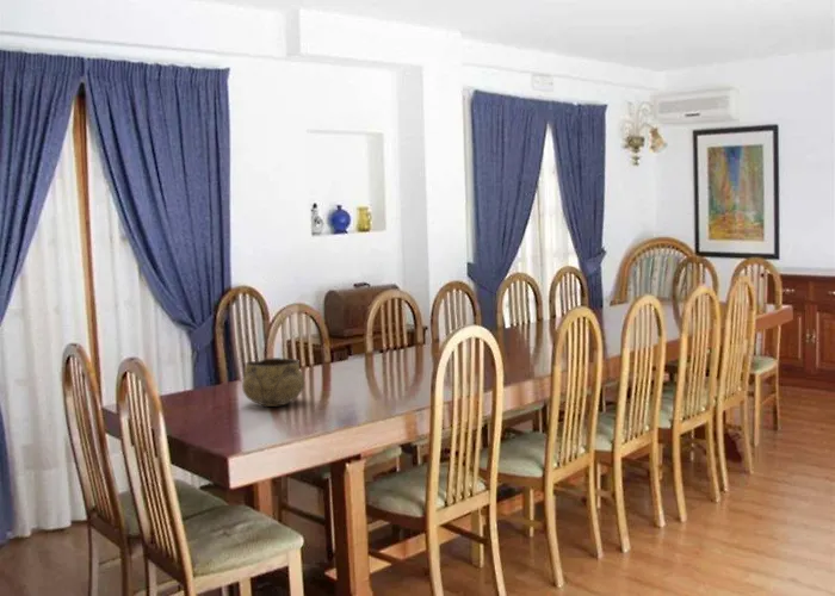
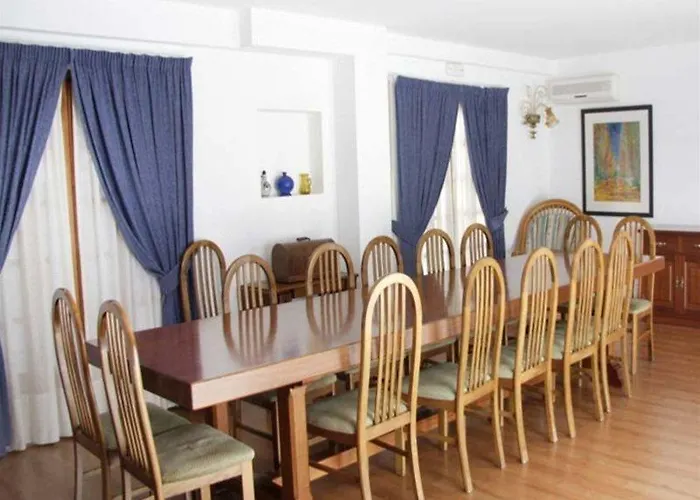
- decorative bowl (273, 383)
